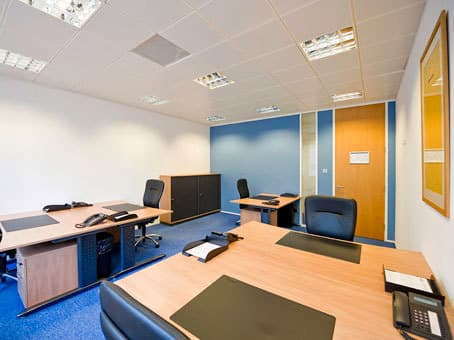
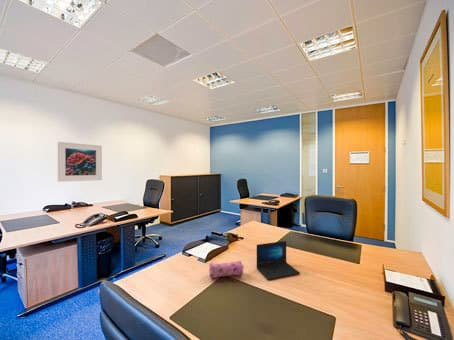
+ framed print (81, 162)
+ laptop (277, 258)
+ pencil case (226, 268)
